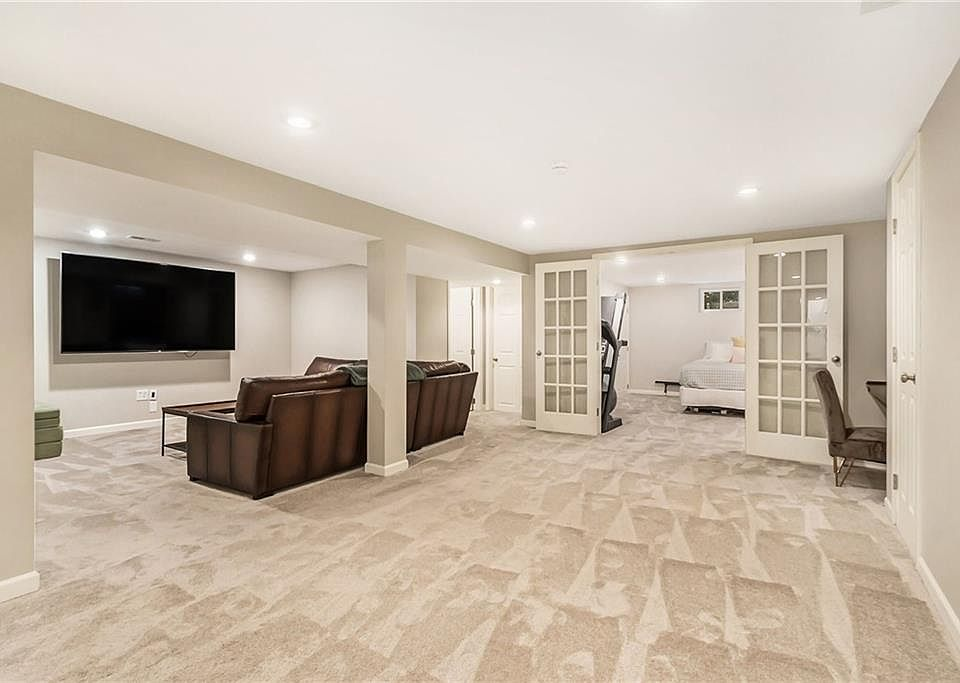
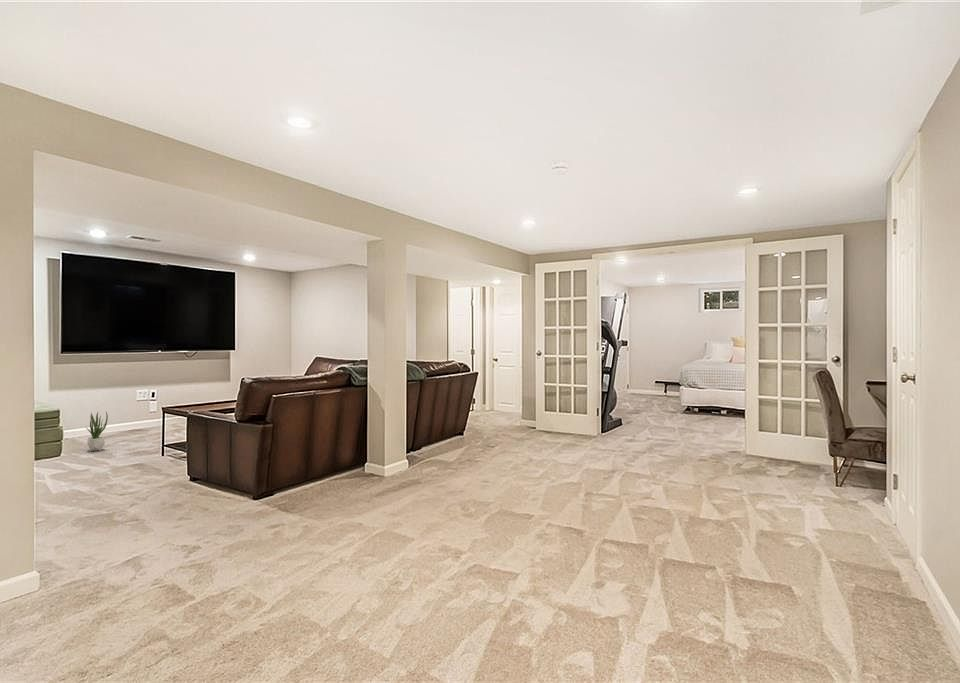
+ potted plant (97, 430)
